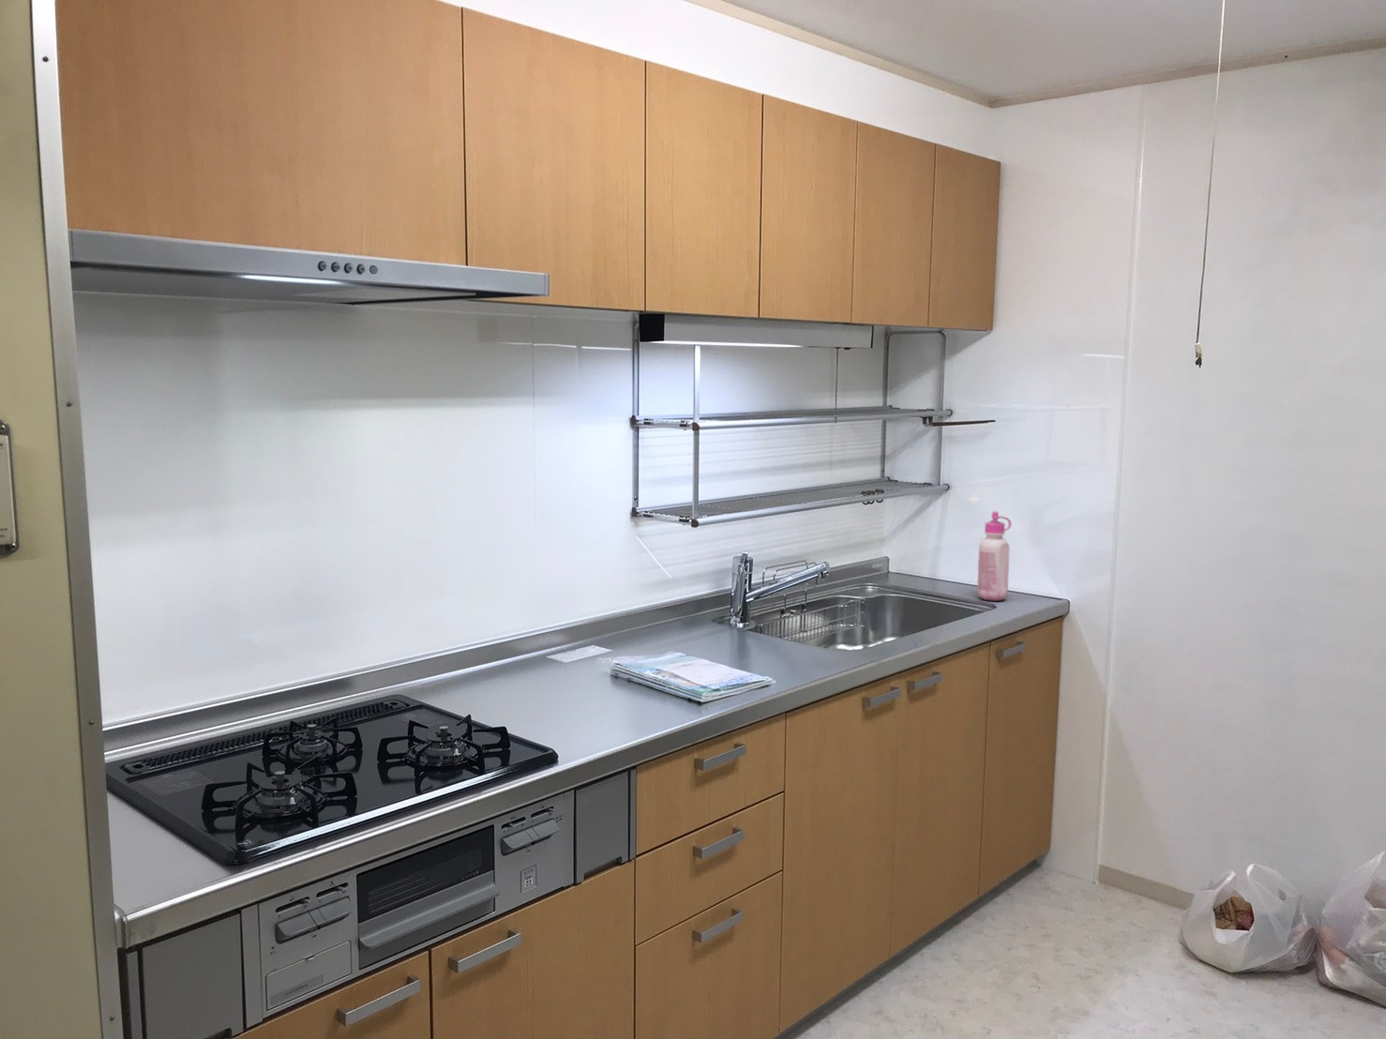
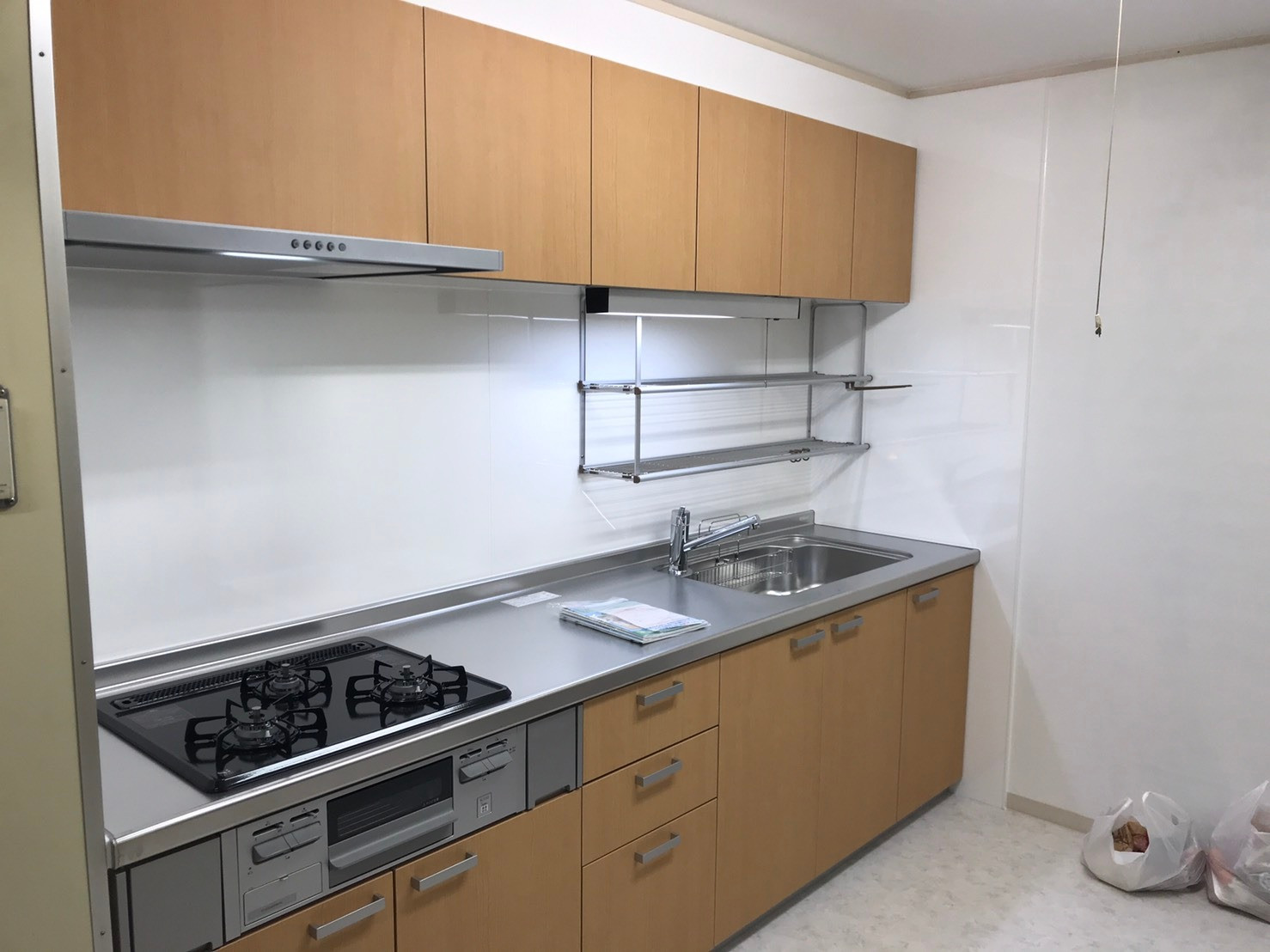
- glue bottle (994, 556)
